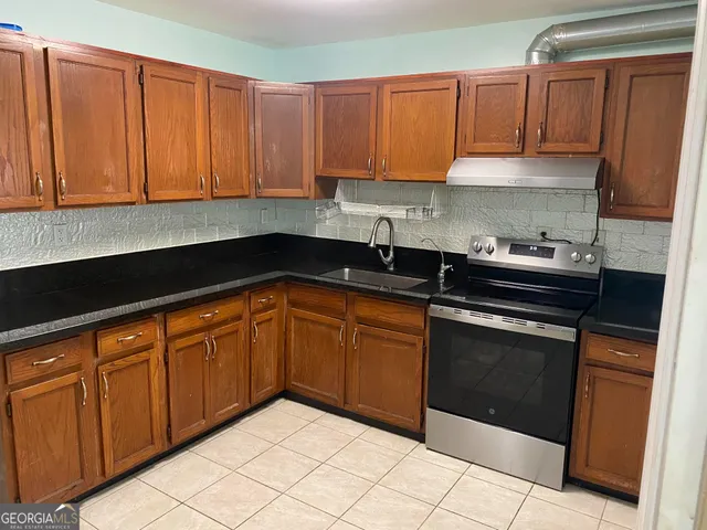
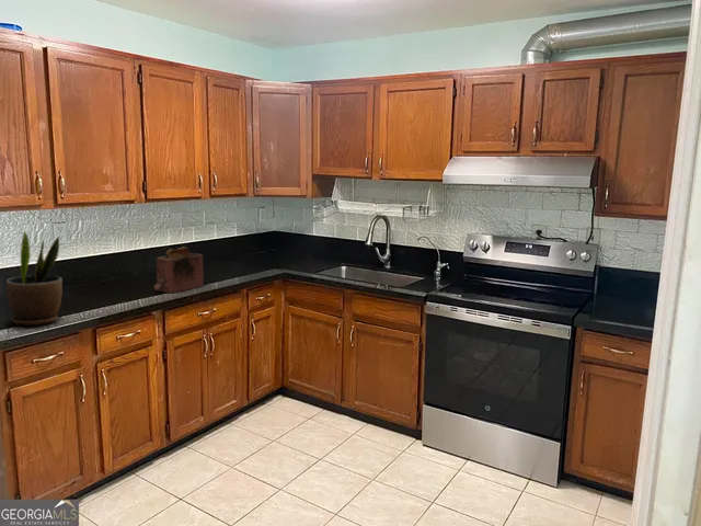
+ potted plant (34, 277)
+ toaster (177, 268)
